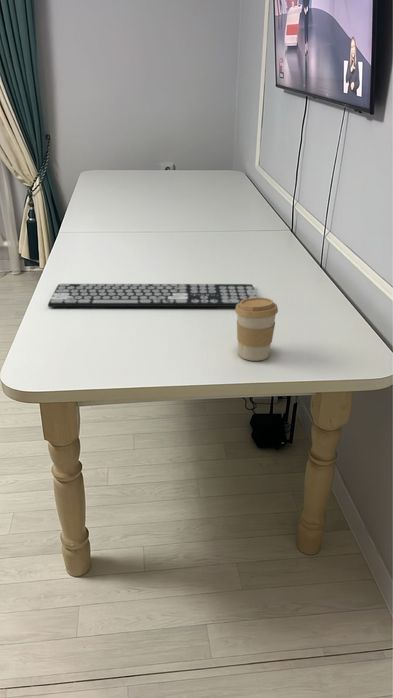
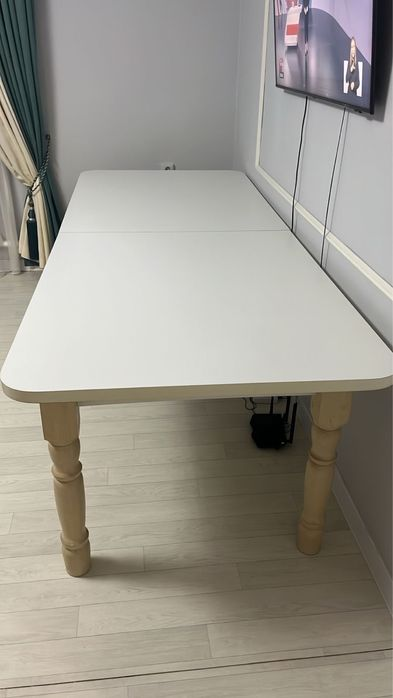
- coffee cup (255, 327)
- keyboard (155, 293)
